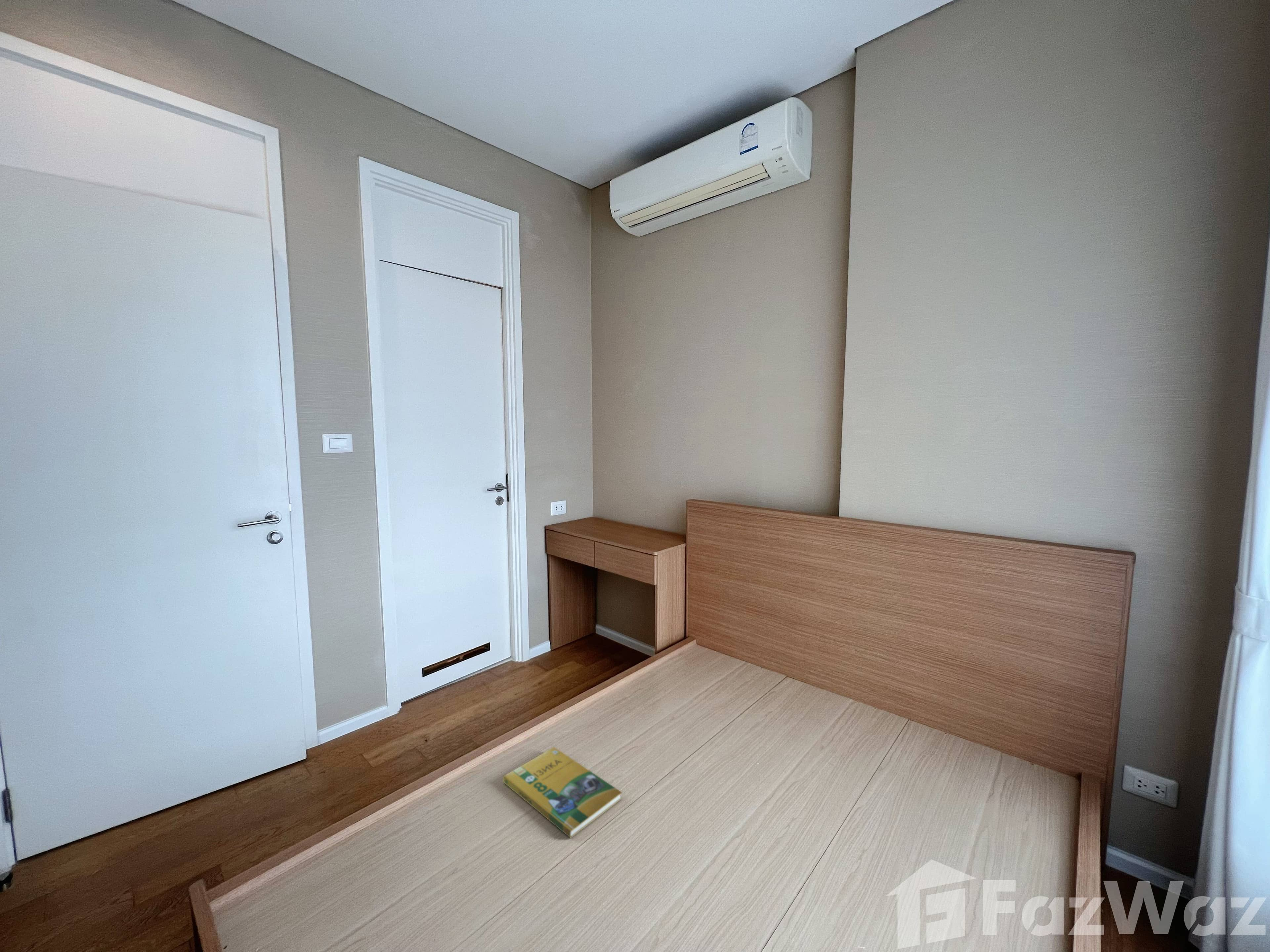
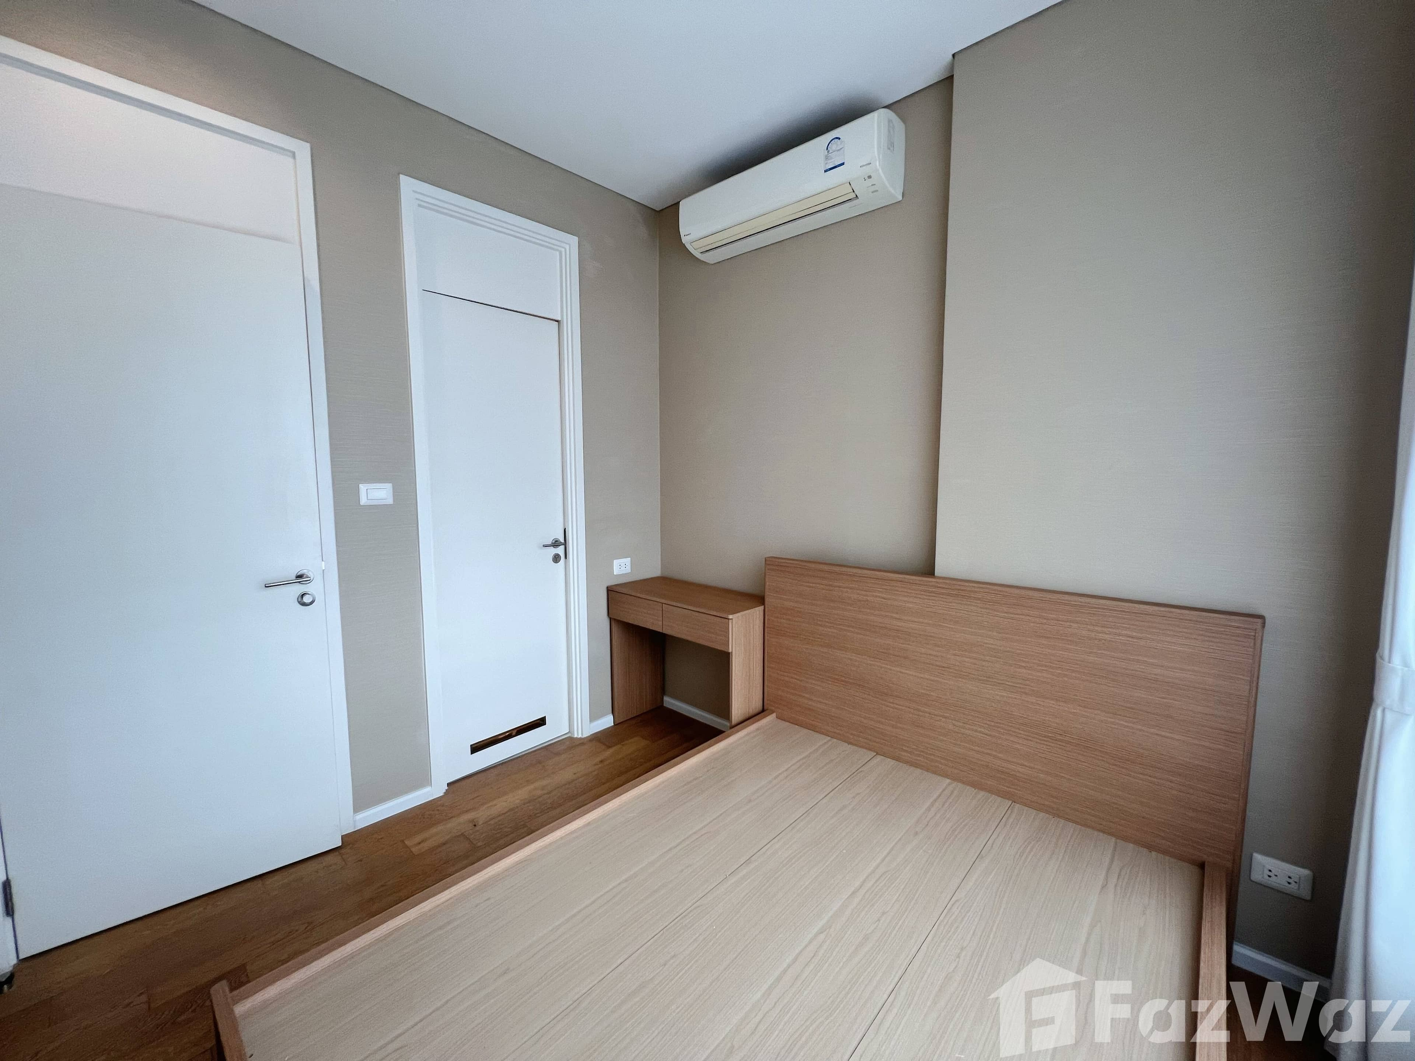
- booklet (561, 787)
